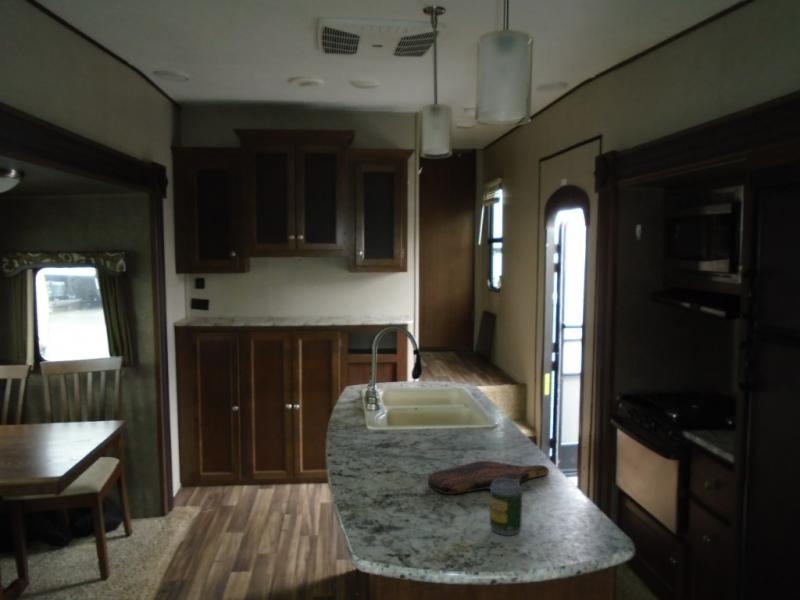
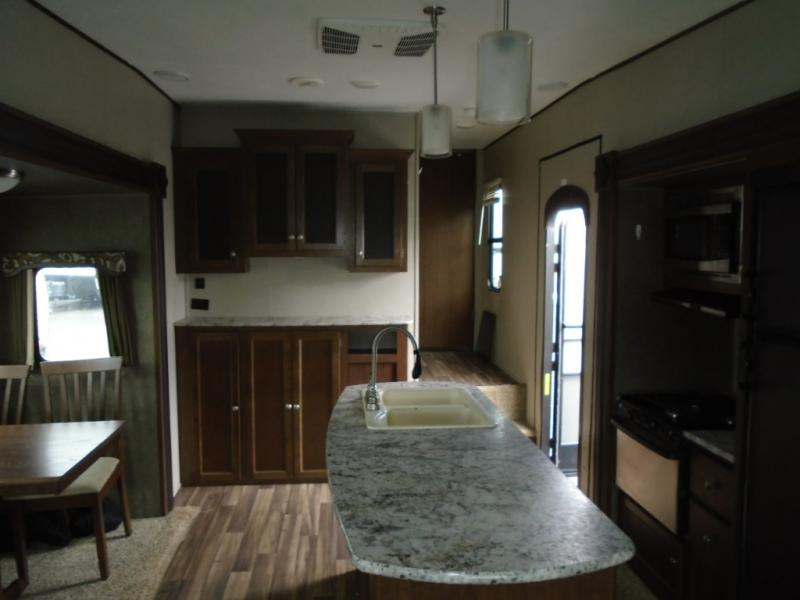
- cutting board (488, 474)
- soda can (505, 506)
